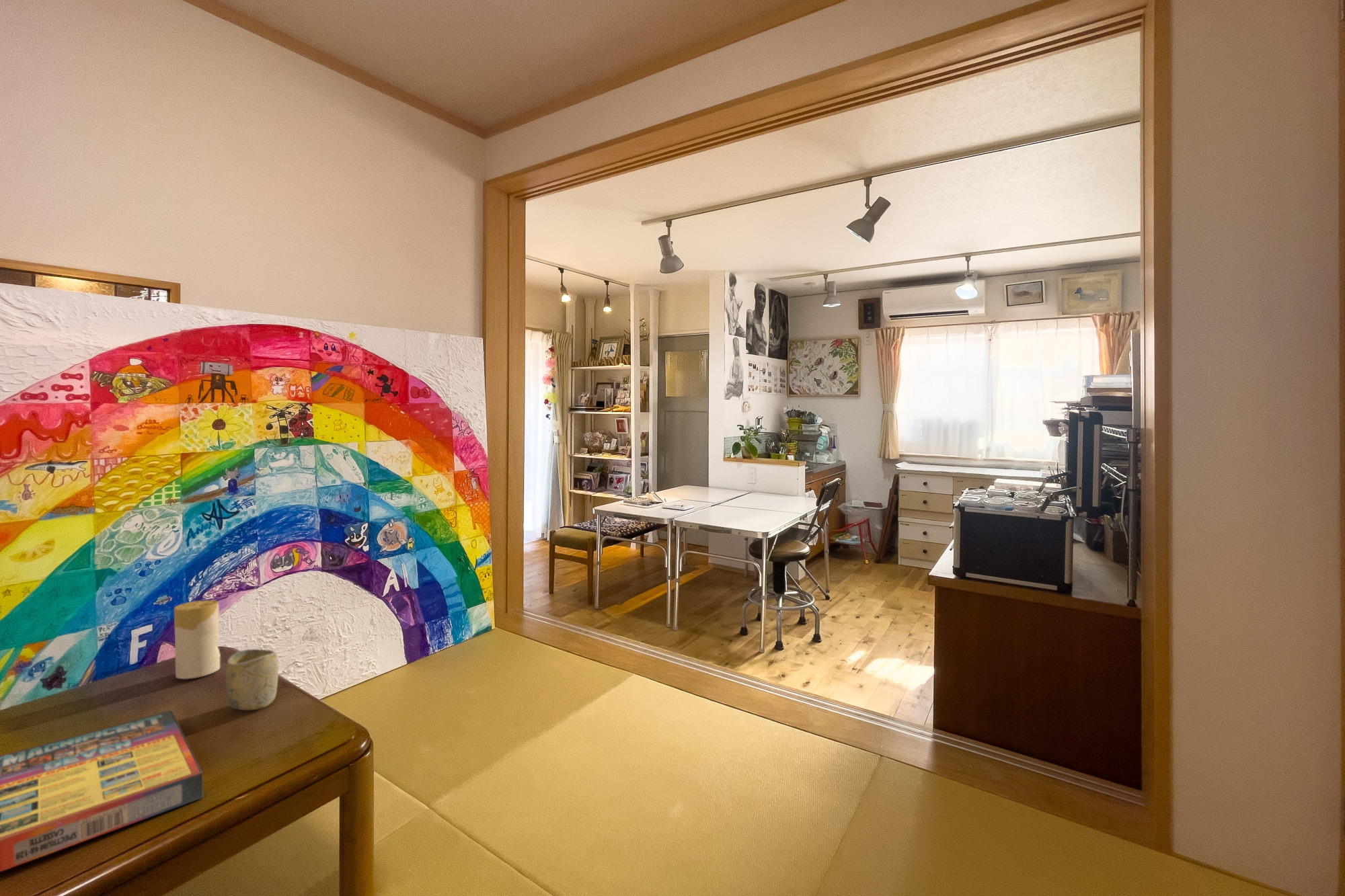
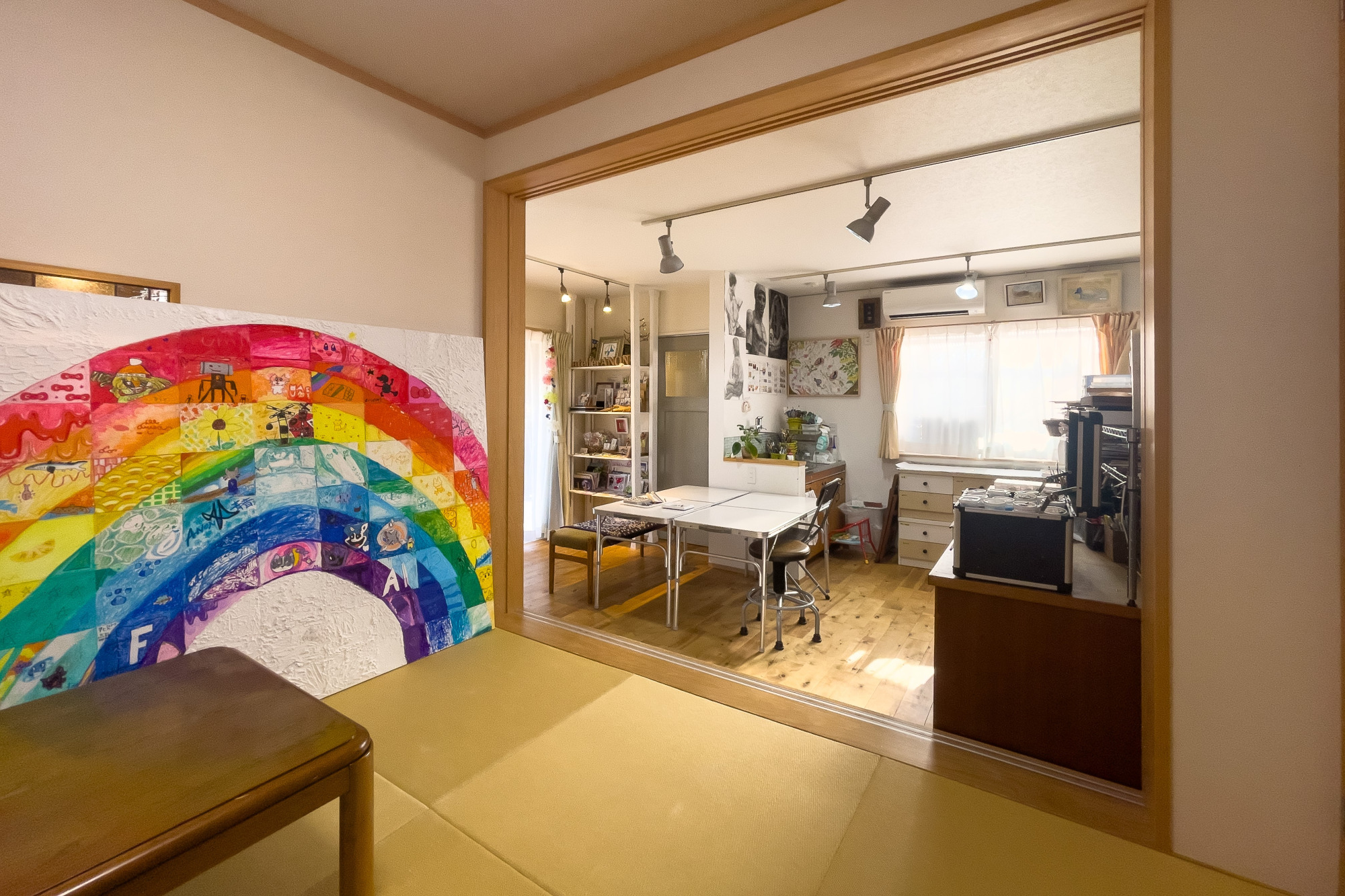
- candle (198, 638)
- game compilation box (93, 778)
- cup (252, 679)
